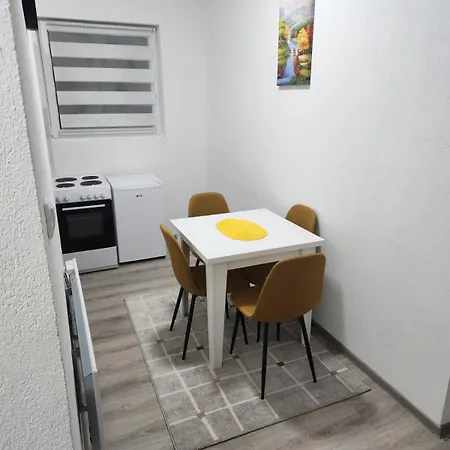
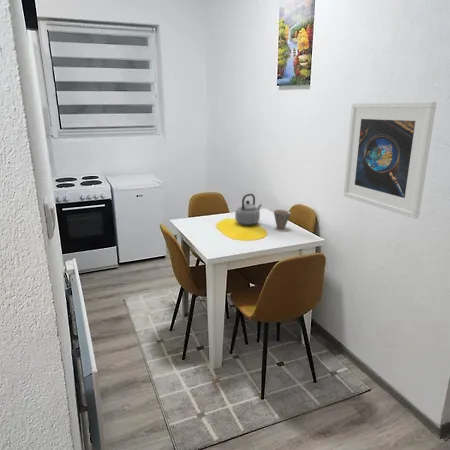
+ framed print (382, 156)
+ teapot (249, 208)
+ cup (281, 219)
